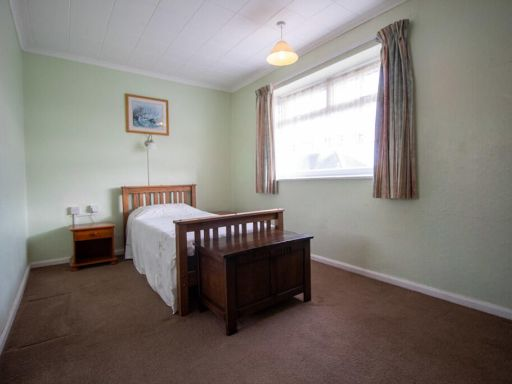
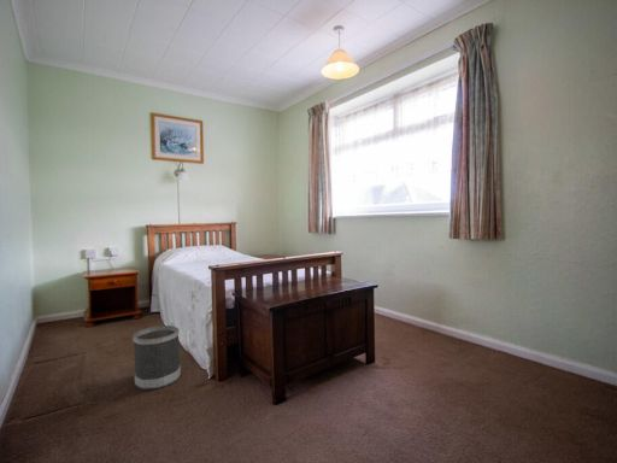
+ wastebasket (157, 354)
